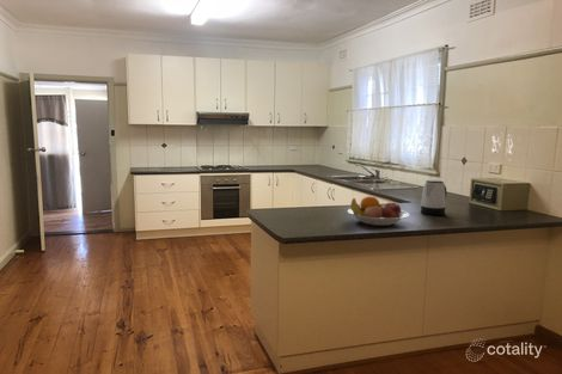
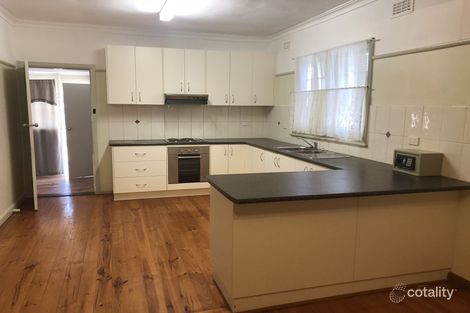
- kettle (435, 196)
- fruit bowl (378, 209)
